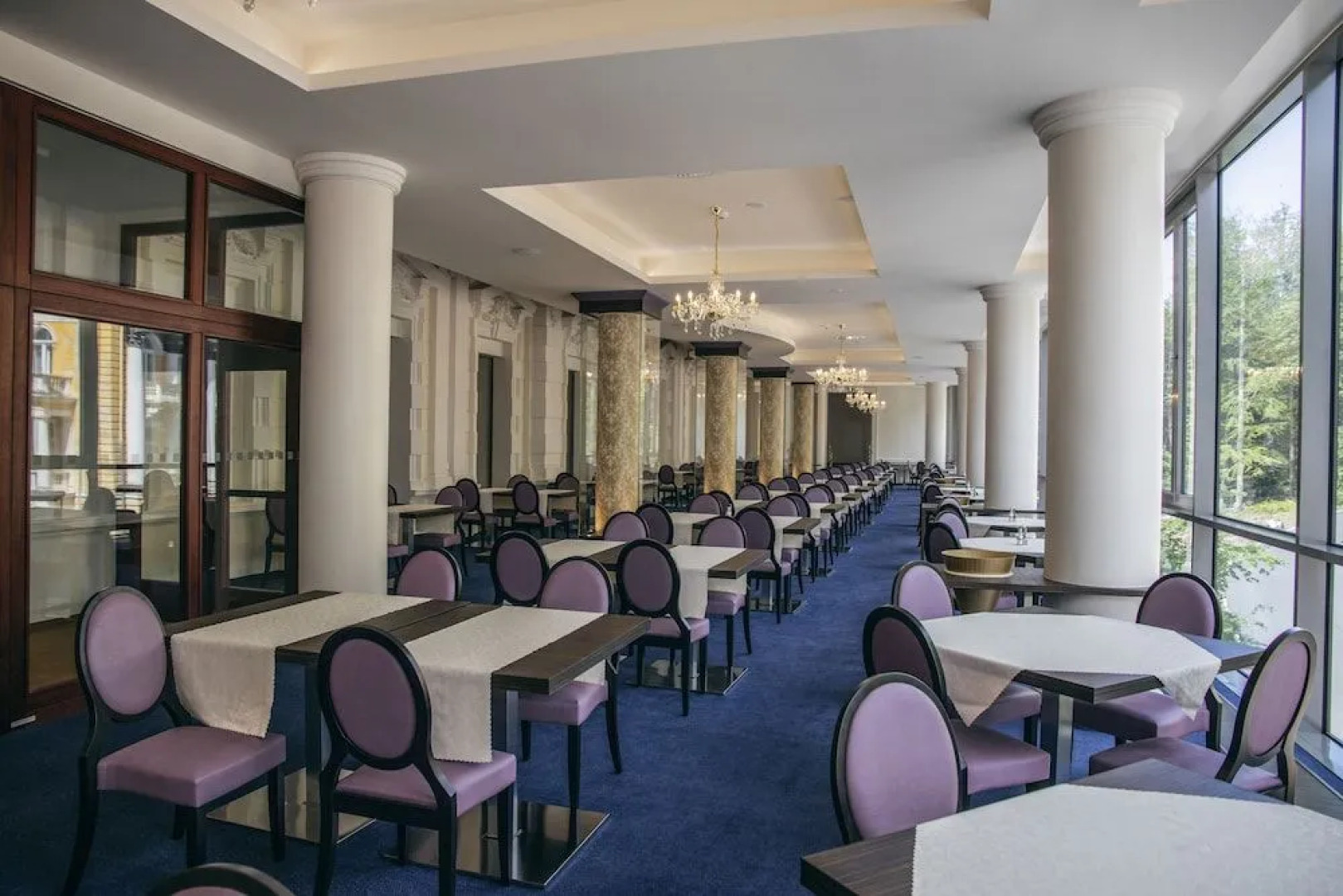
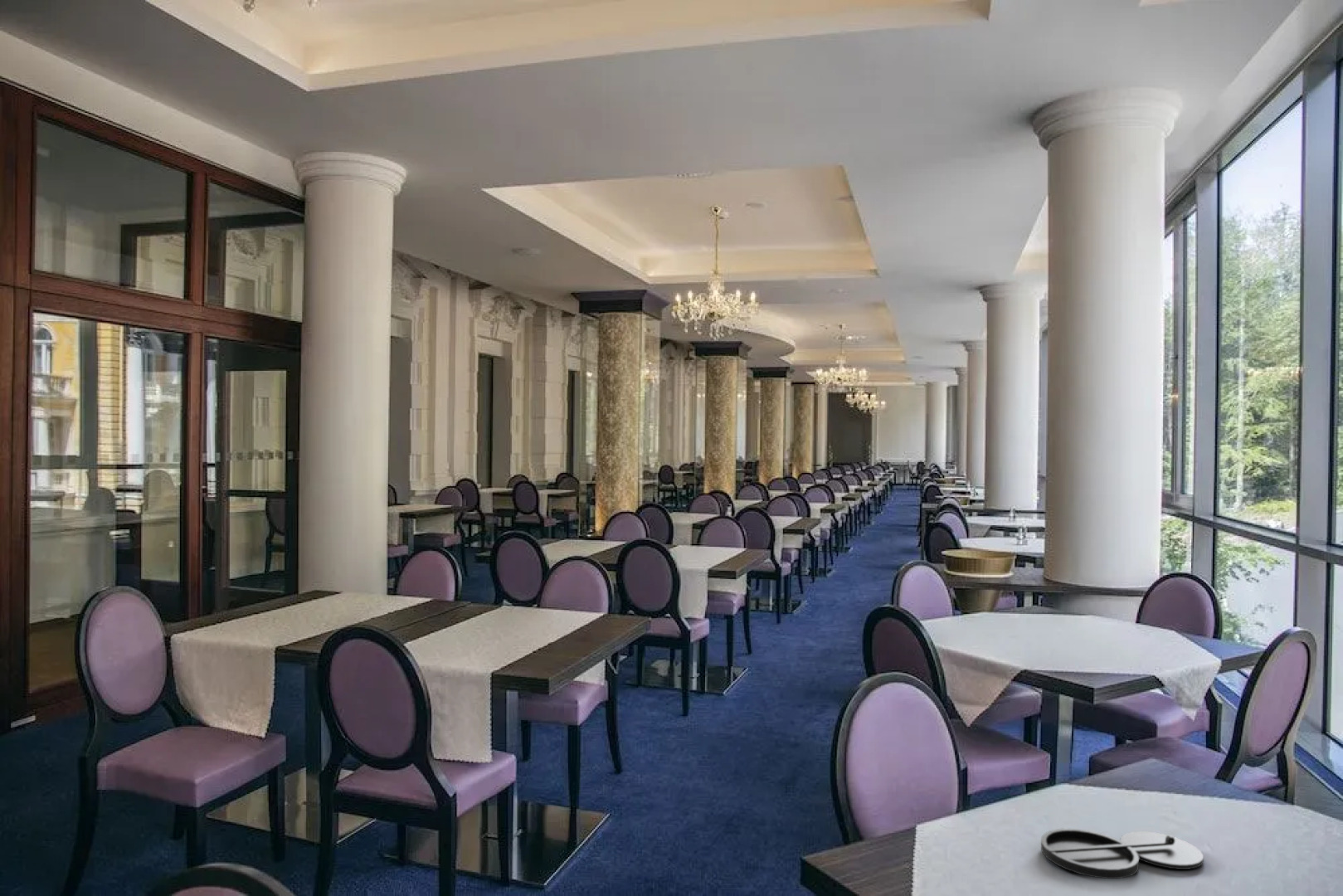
+ plate (1122, 848)
